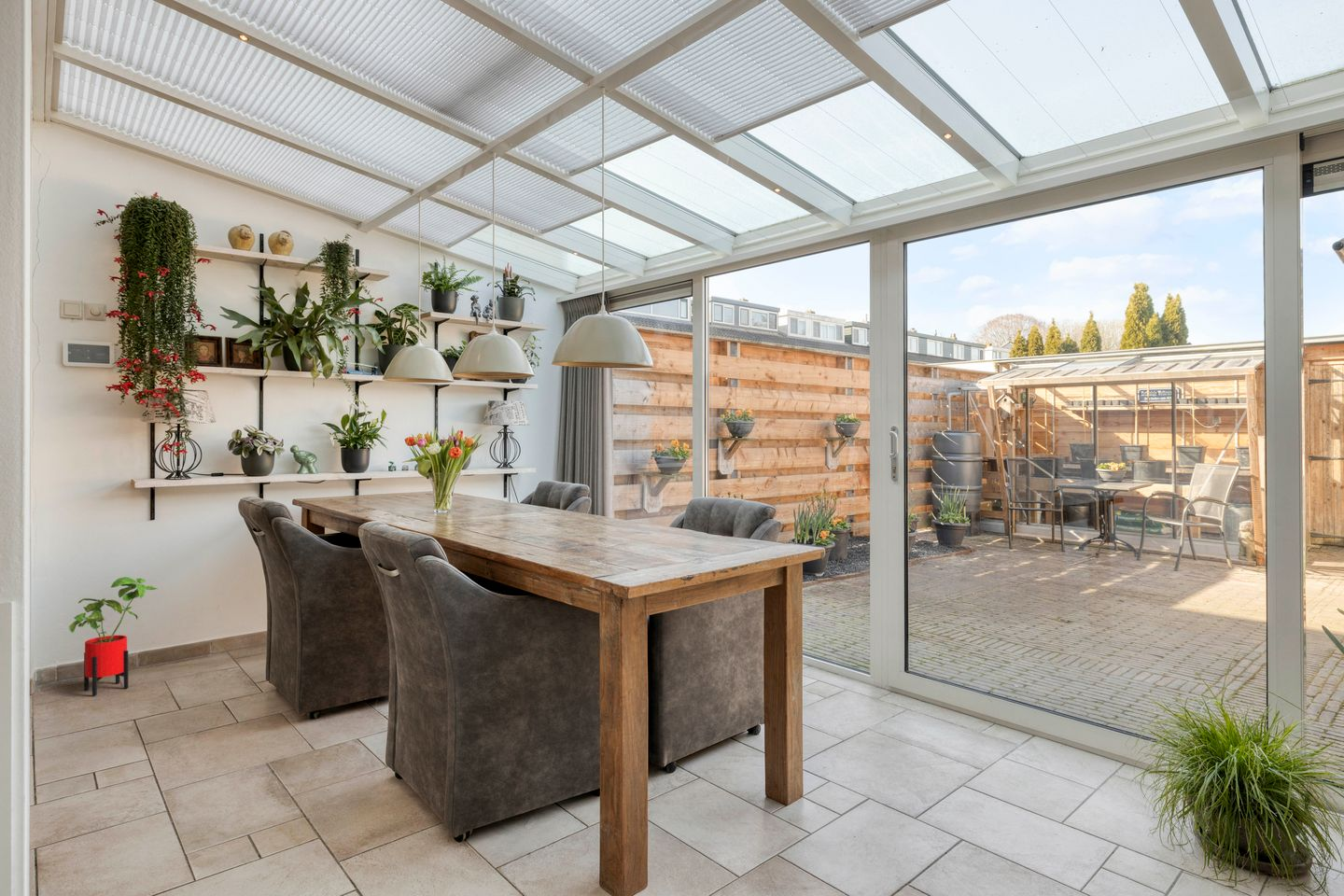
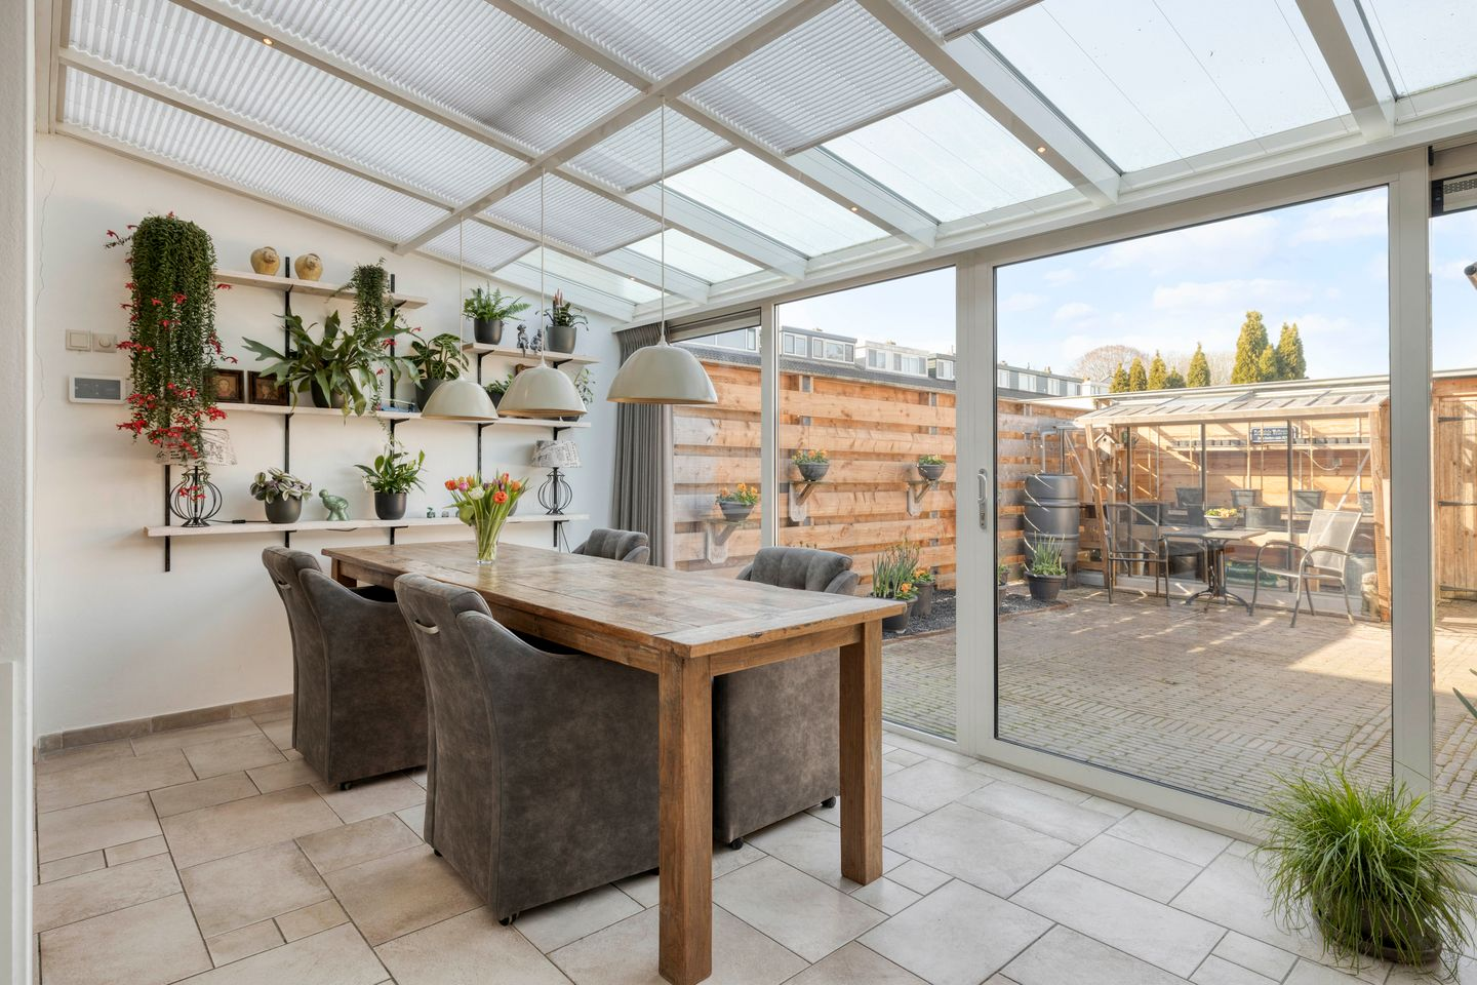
- house plant (109, 636)
